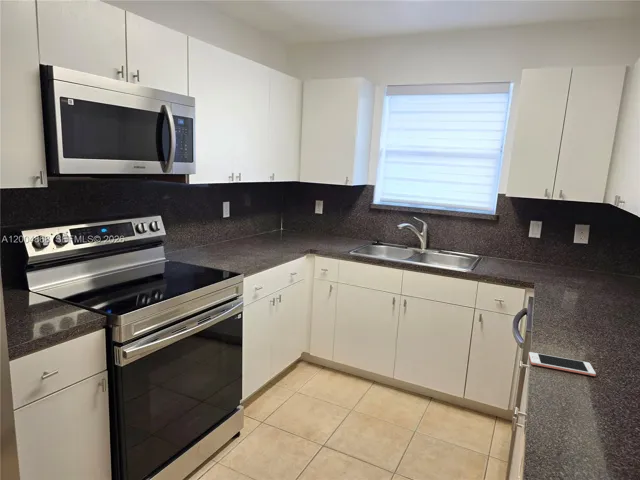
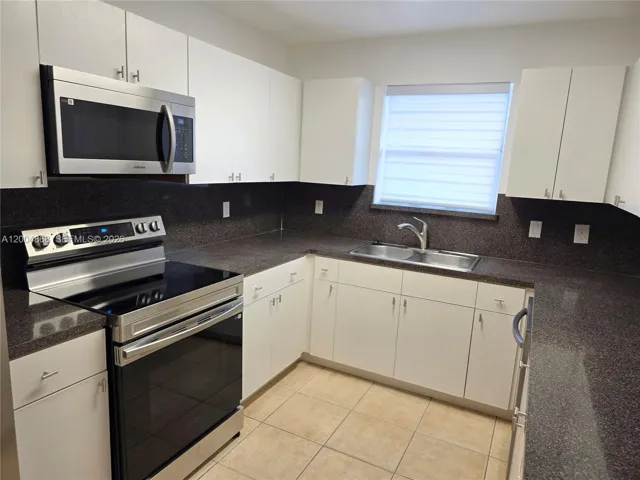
- cell phone (560, 363)
